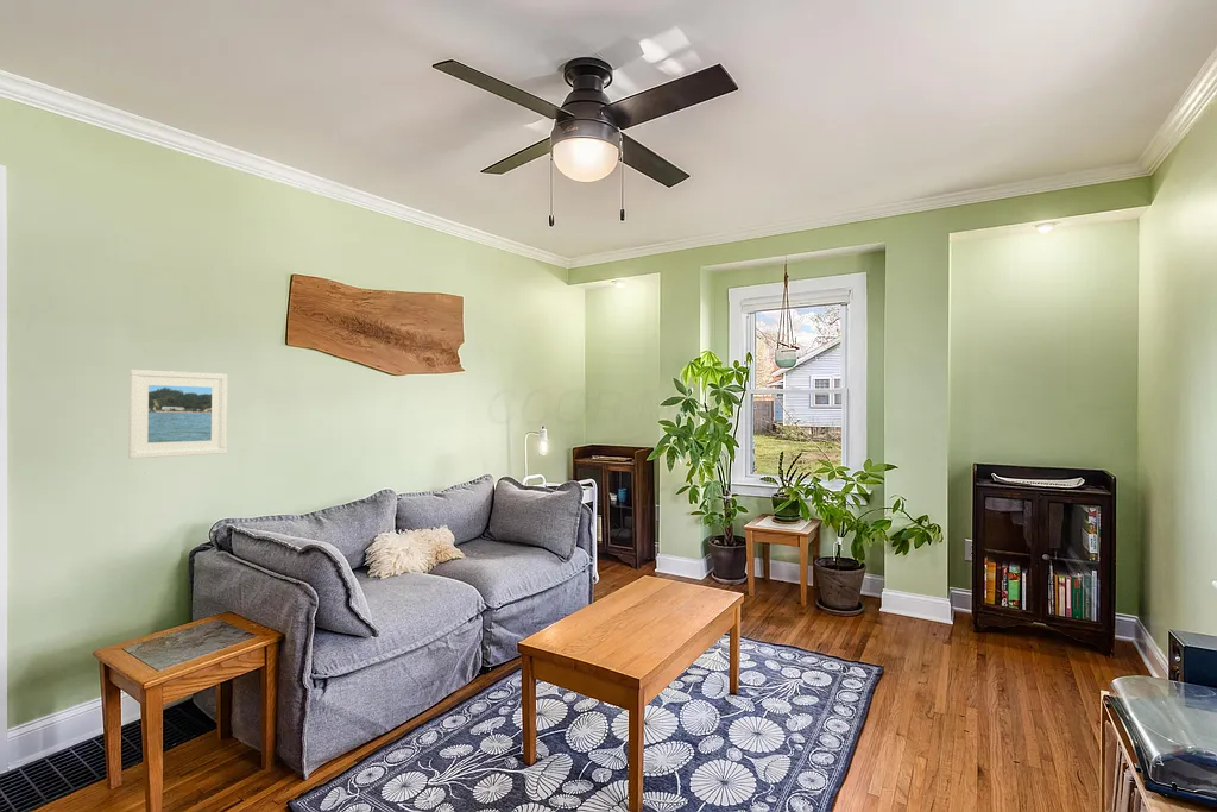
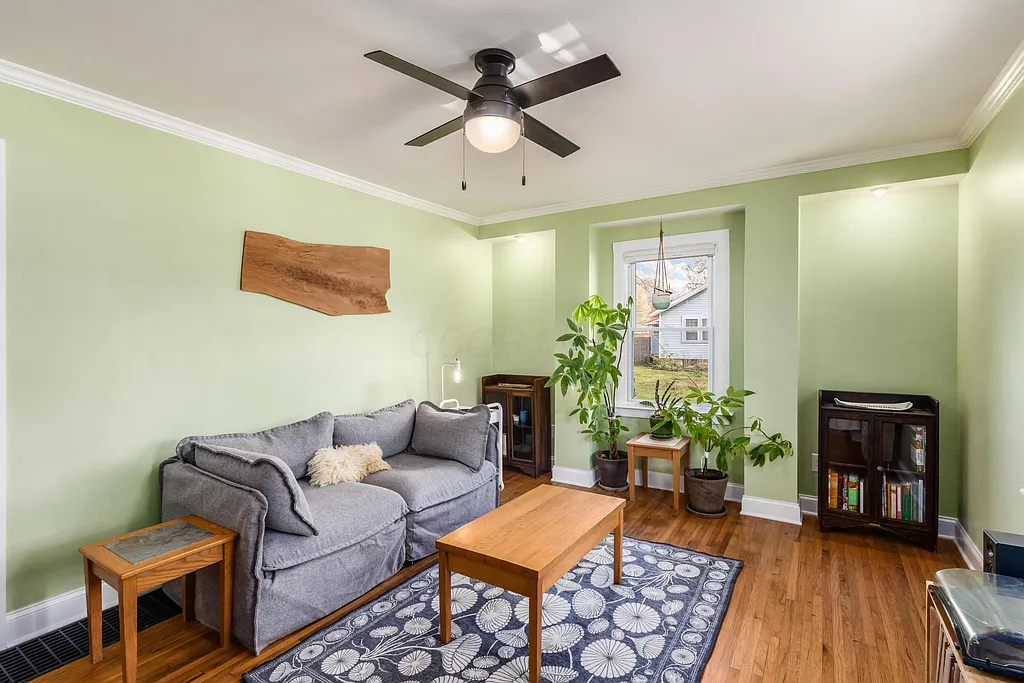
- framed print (179, 414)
